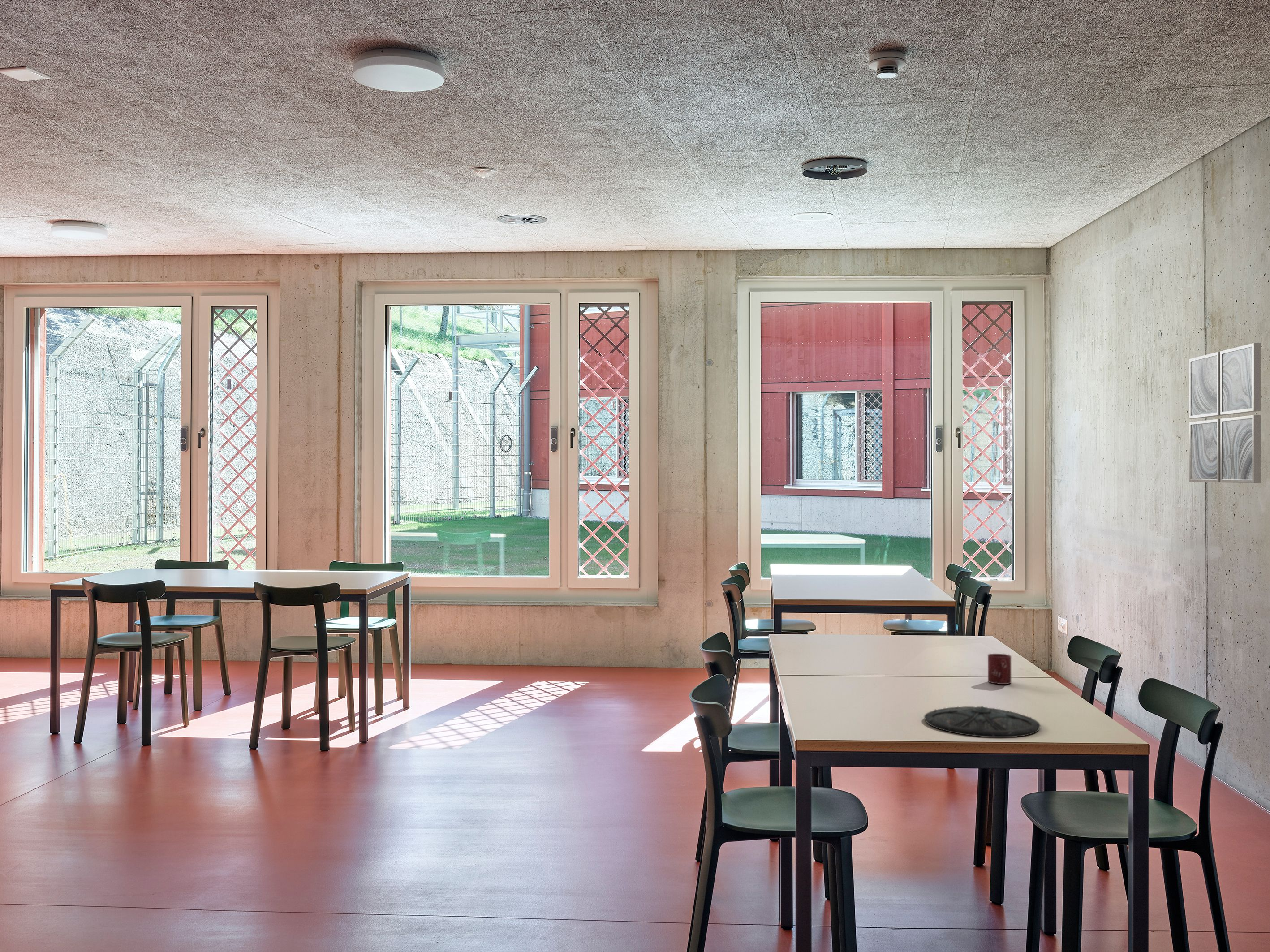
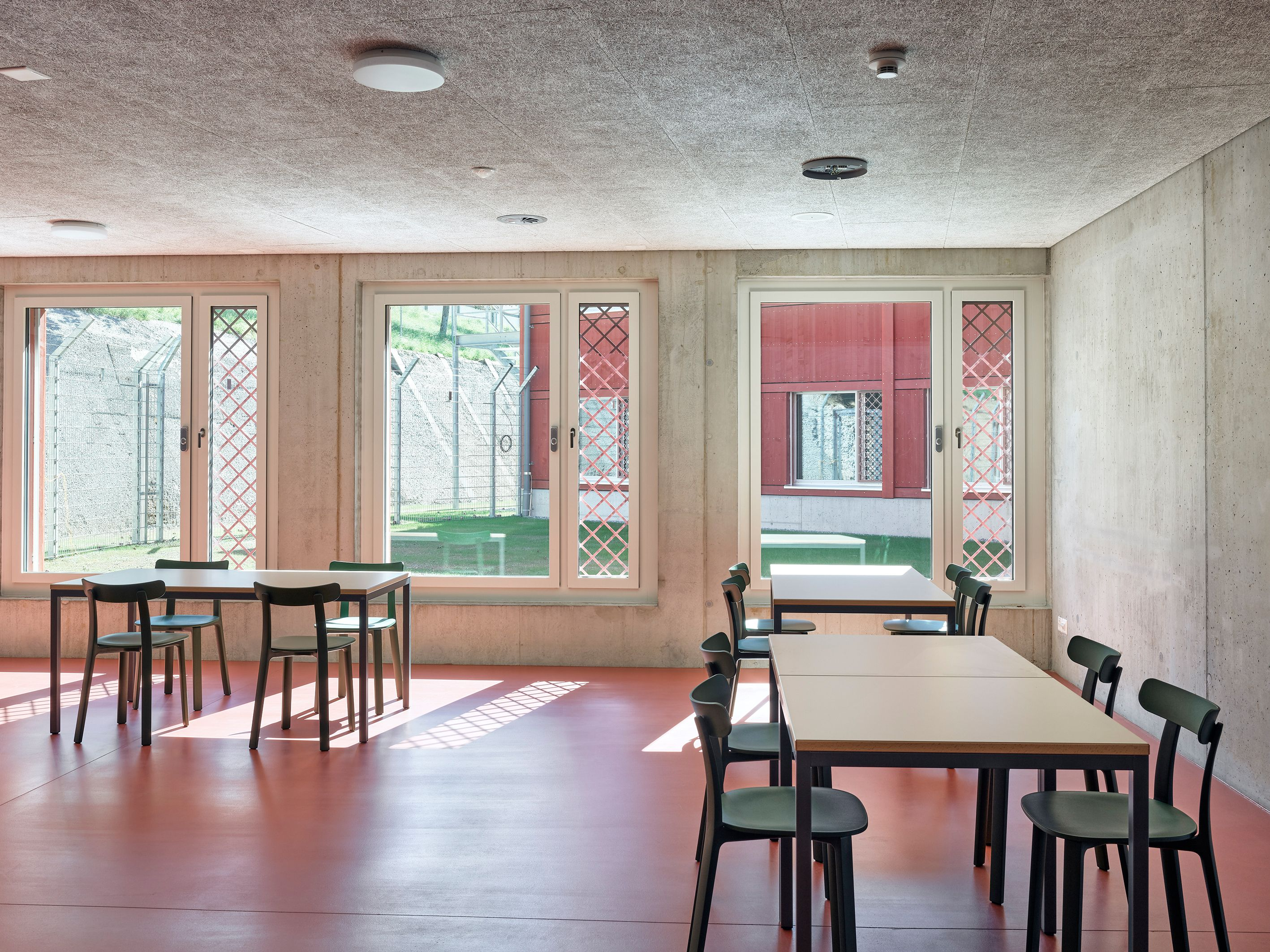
- cup (1001, 669)
- wall art (1222, 415)
- plate (981, 715)
